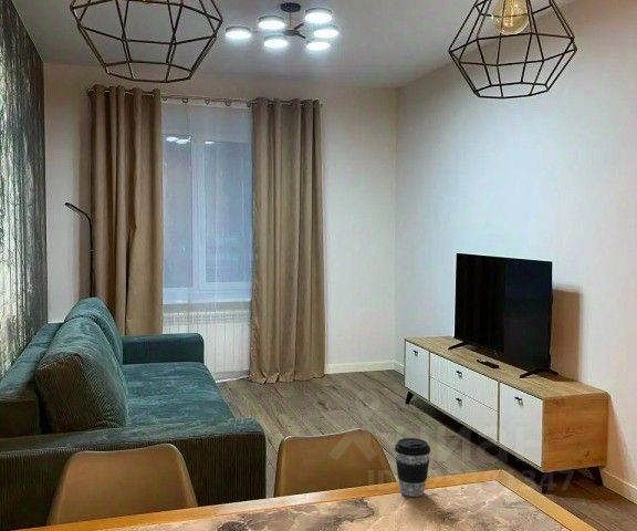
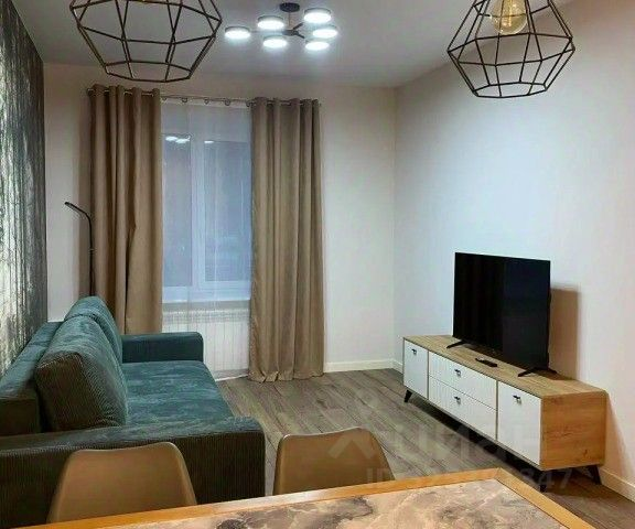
- coffee cup (411, 467)
